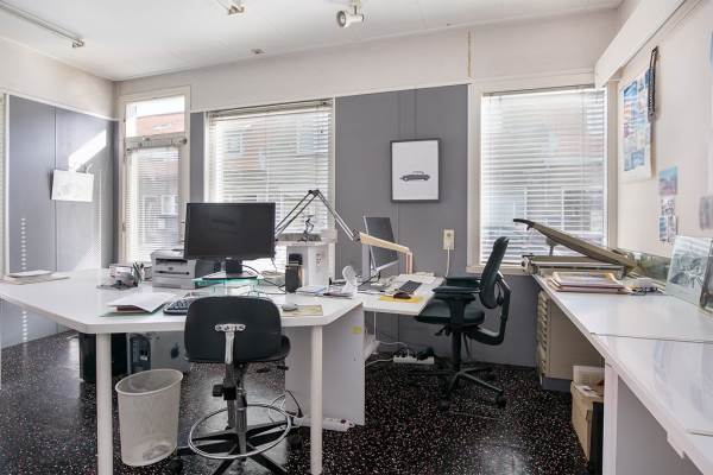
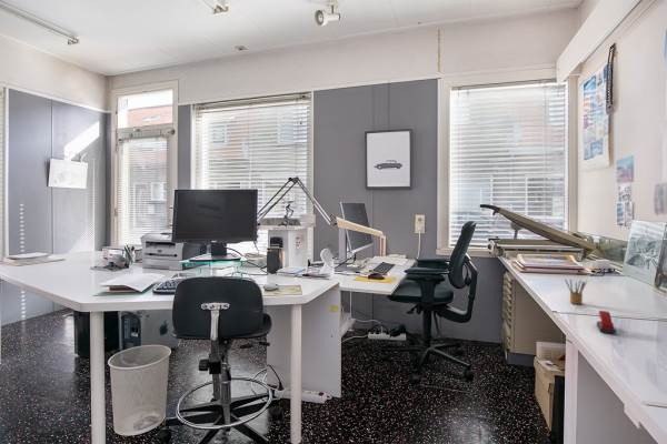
+ pencil box (576, 290)
+ stapler (605, 321)
